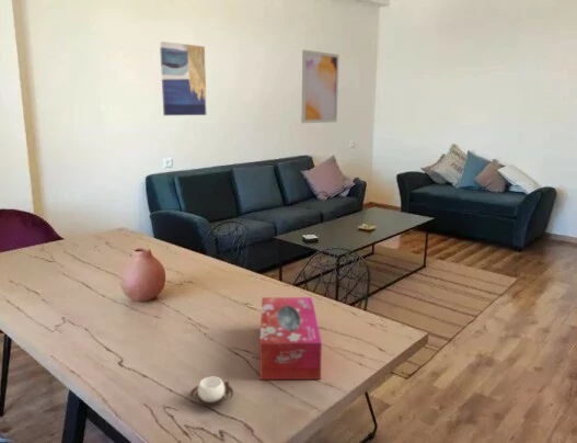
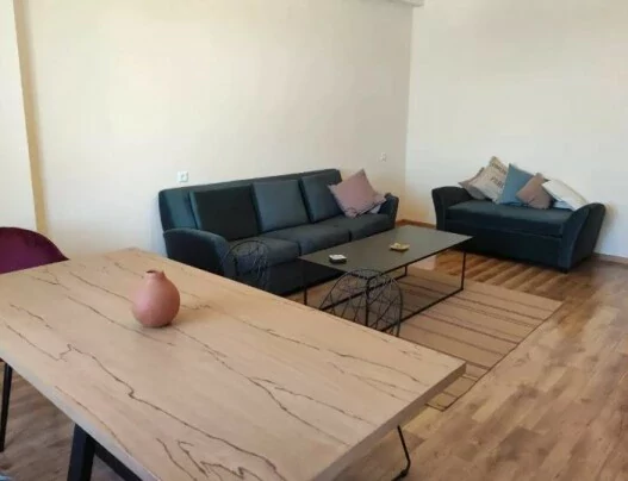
- tissue box (288, 334)
- wall art (320, 88)
- wall art (184, 80)
- cup (211, 390)
